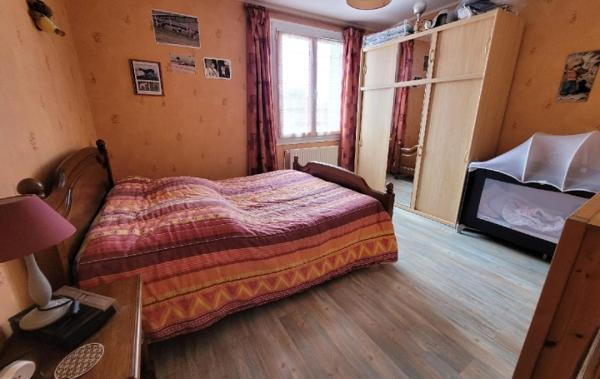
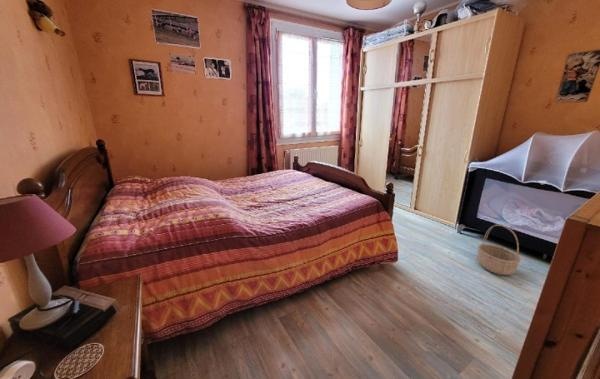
+ basket (499, 247)
